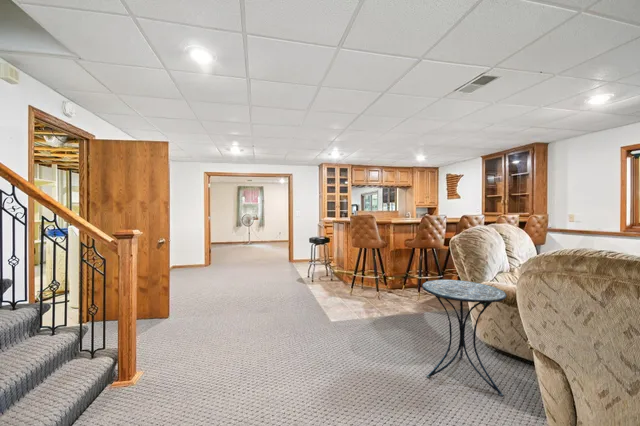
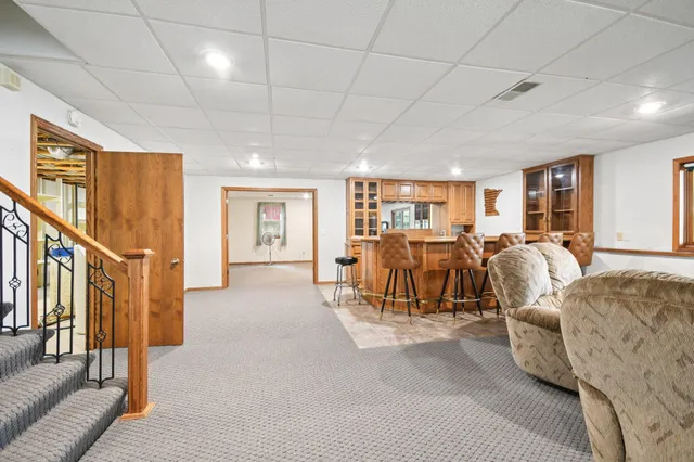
- side table (461, 331)
